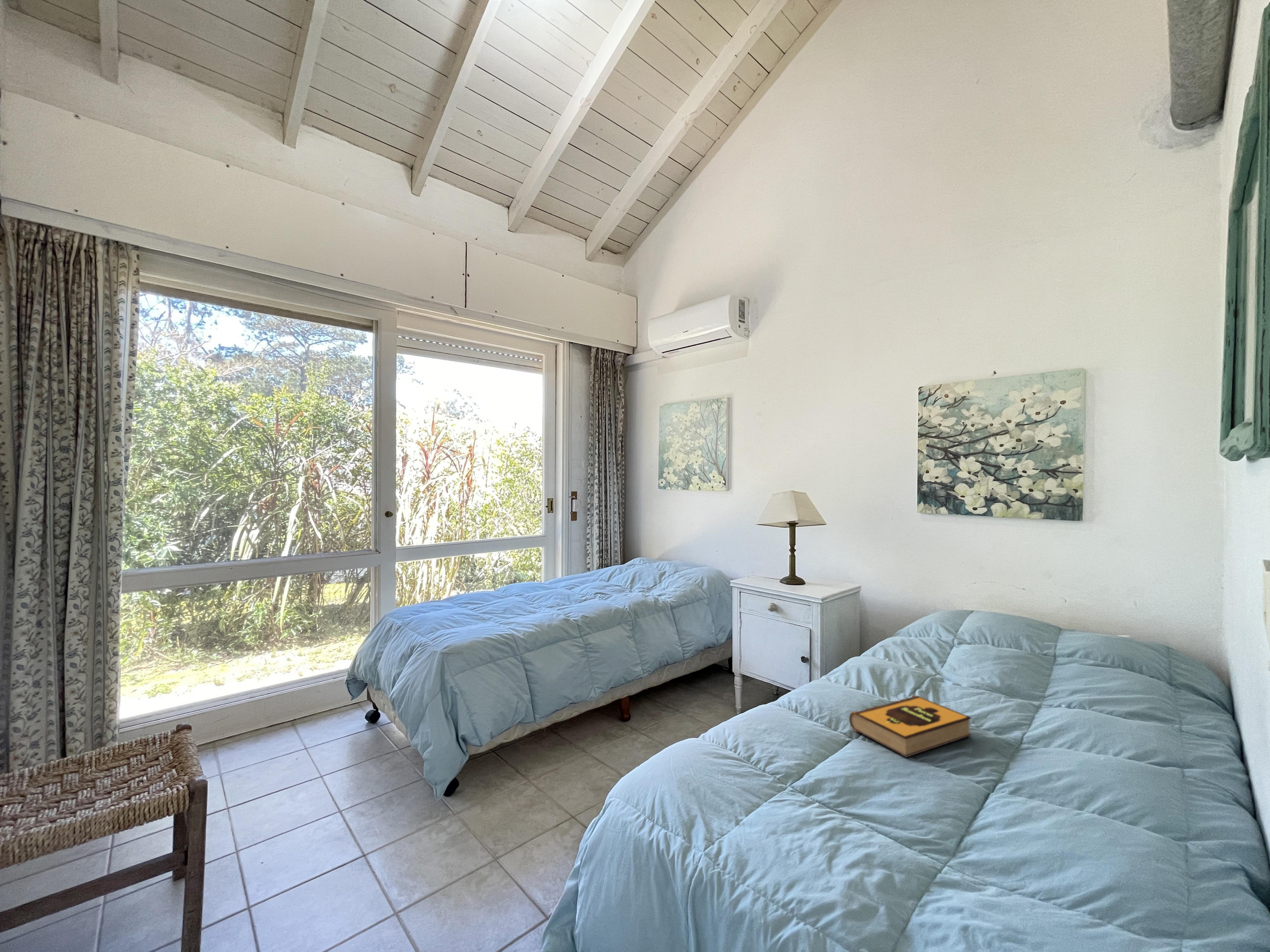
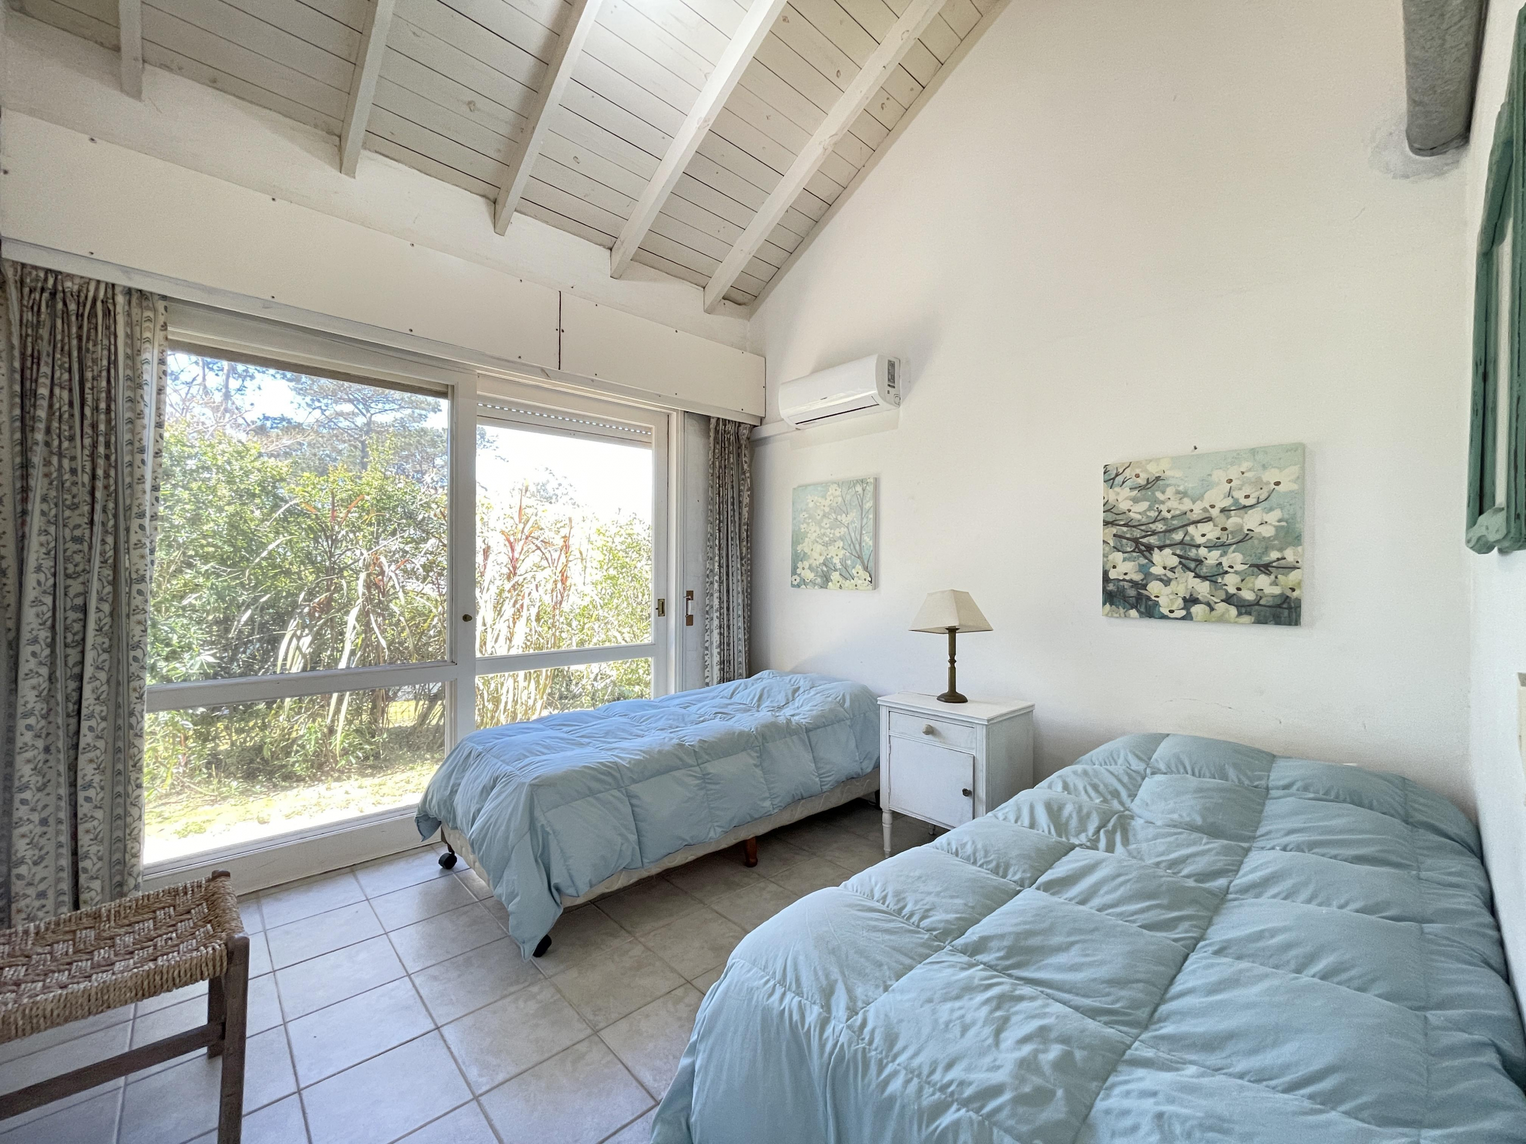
- hardback book (909, 722)
